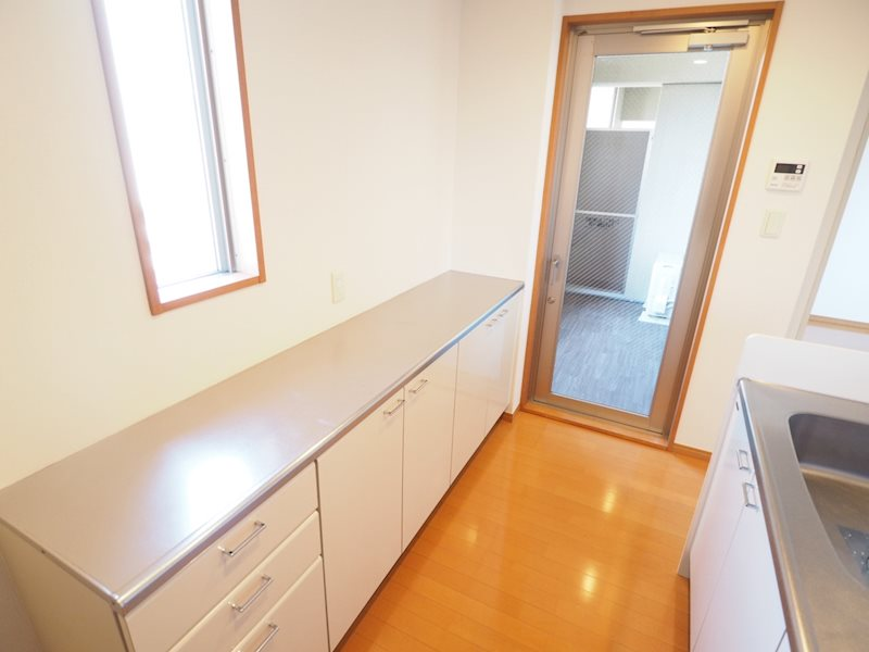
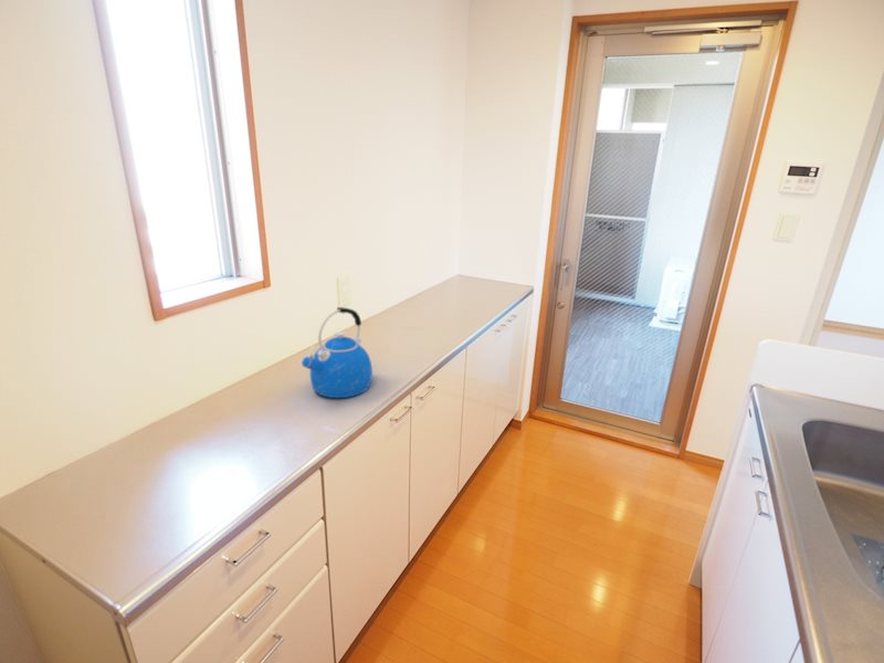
+ kettle (335, 350)
